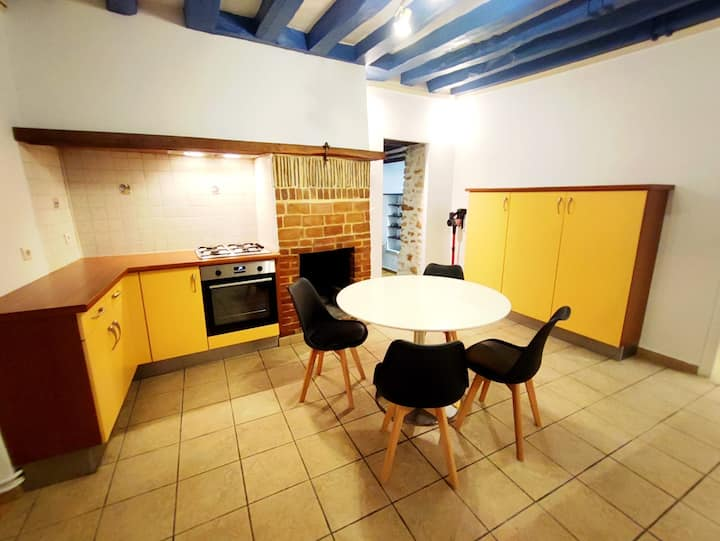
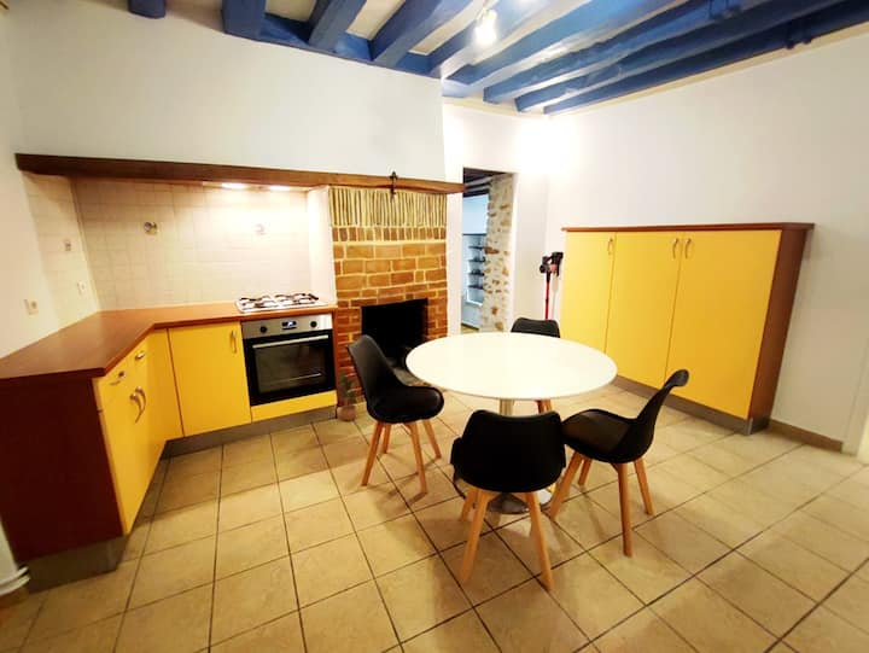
+ potted plant (348, 393)
